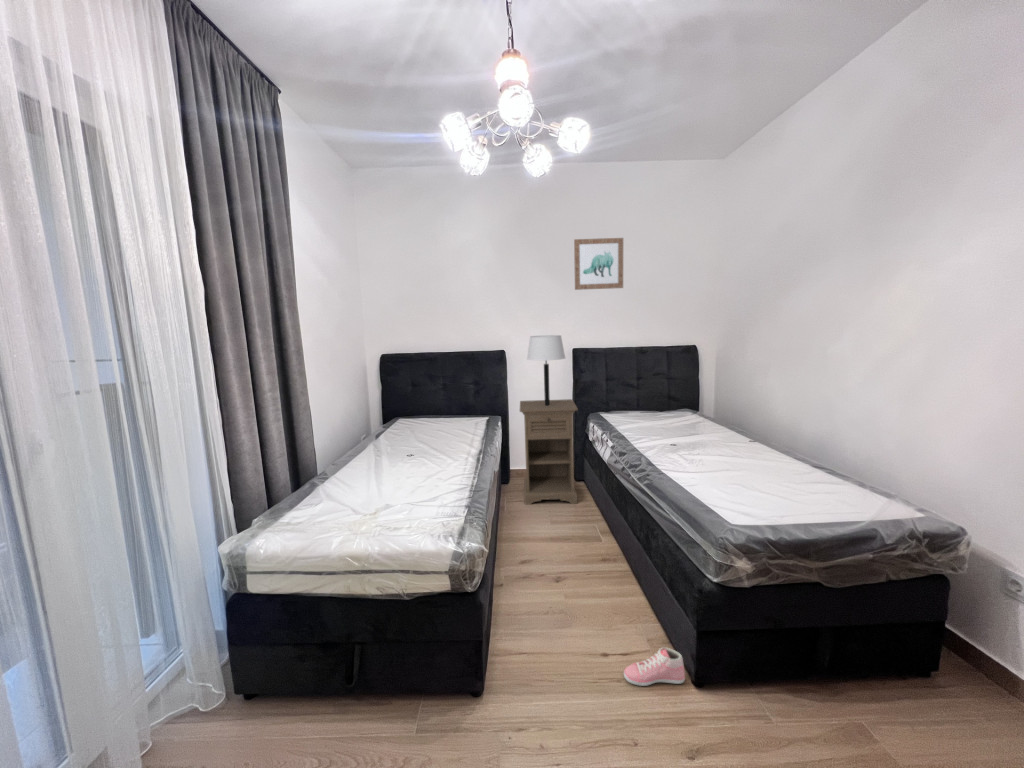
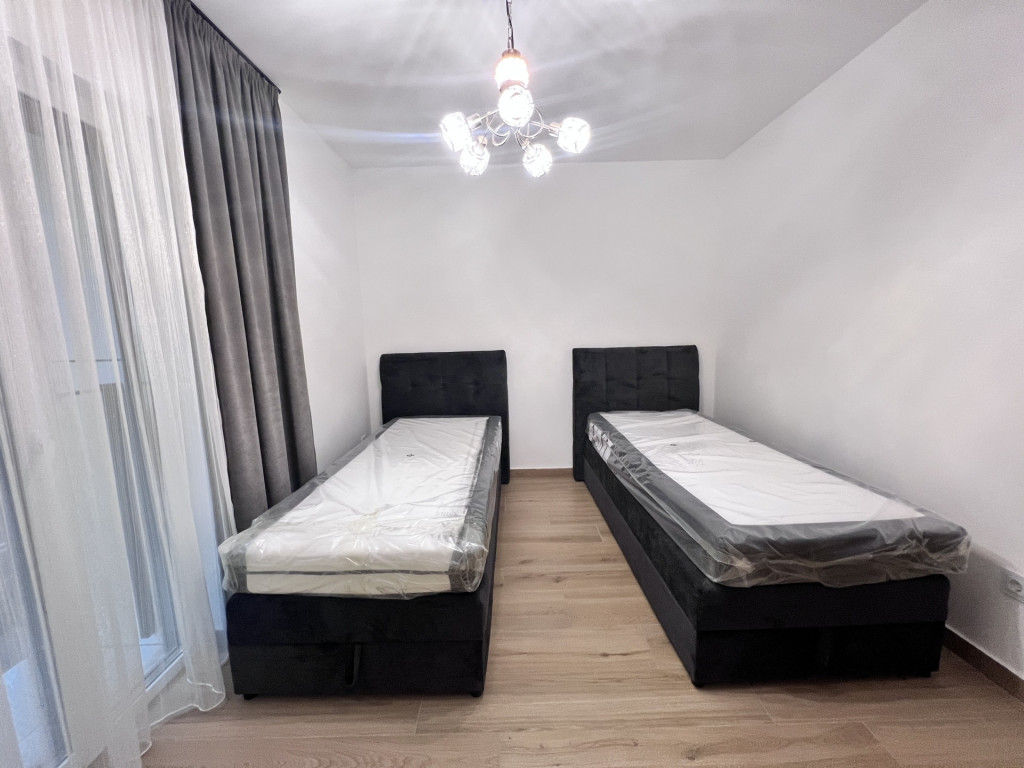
- nightstand (548, 450)
- sneaker (653, 663)
- wall art (598, 264)
- table lamp (546, 370)
